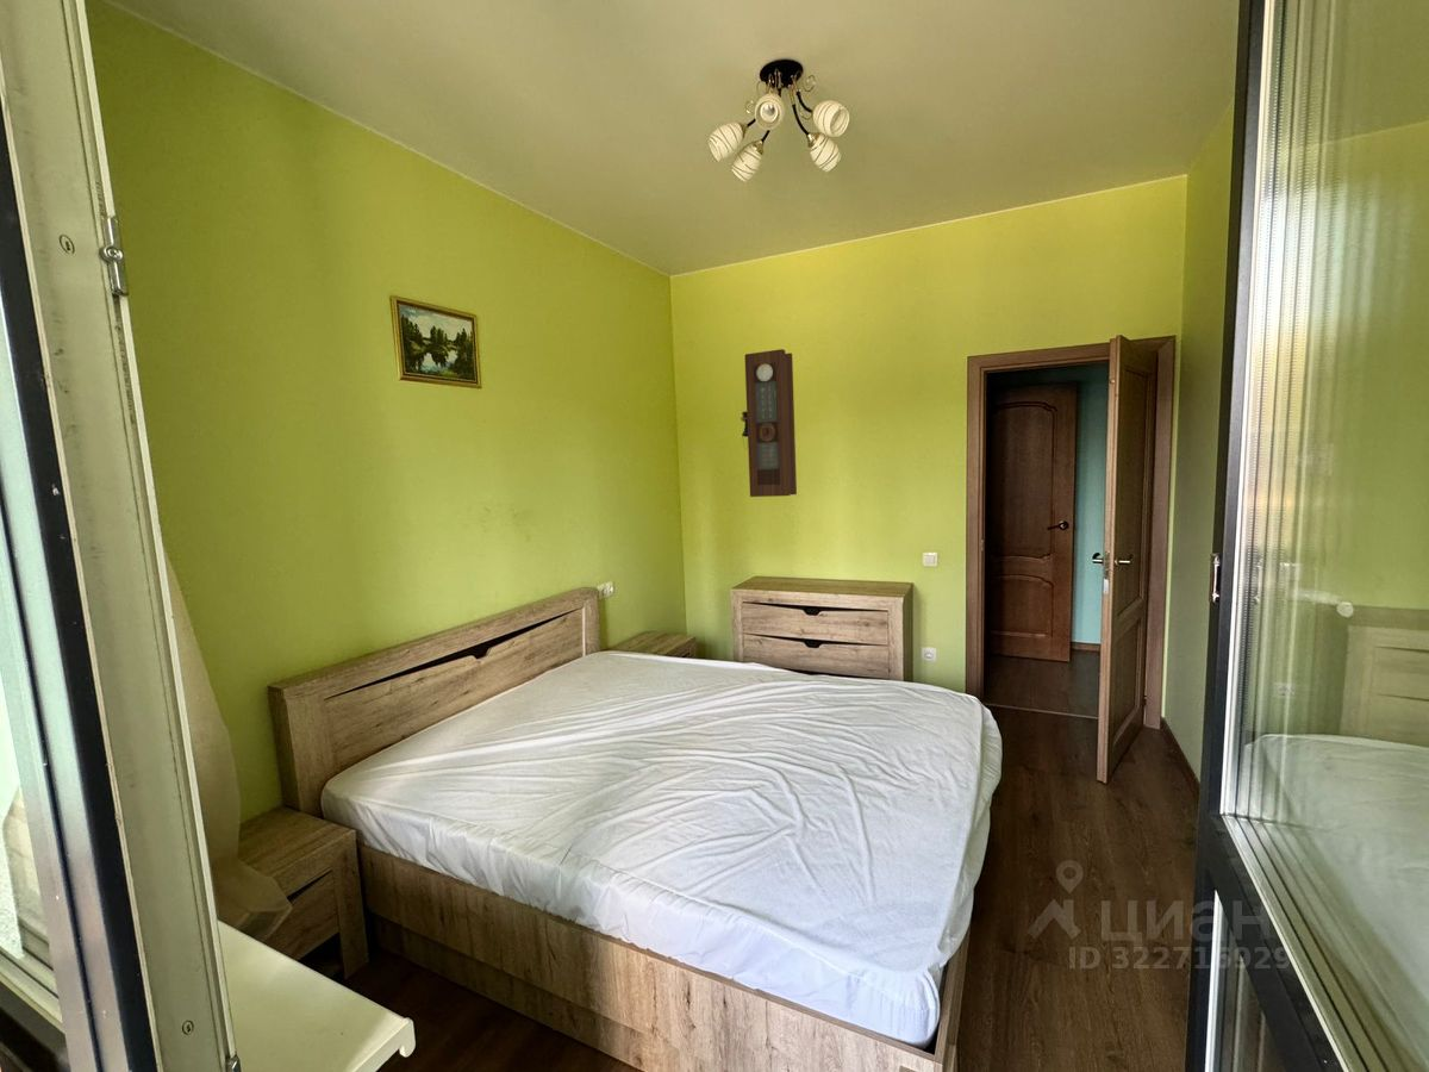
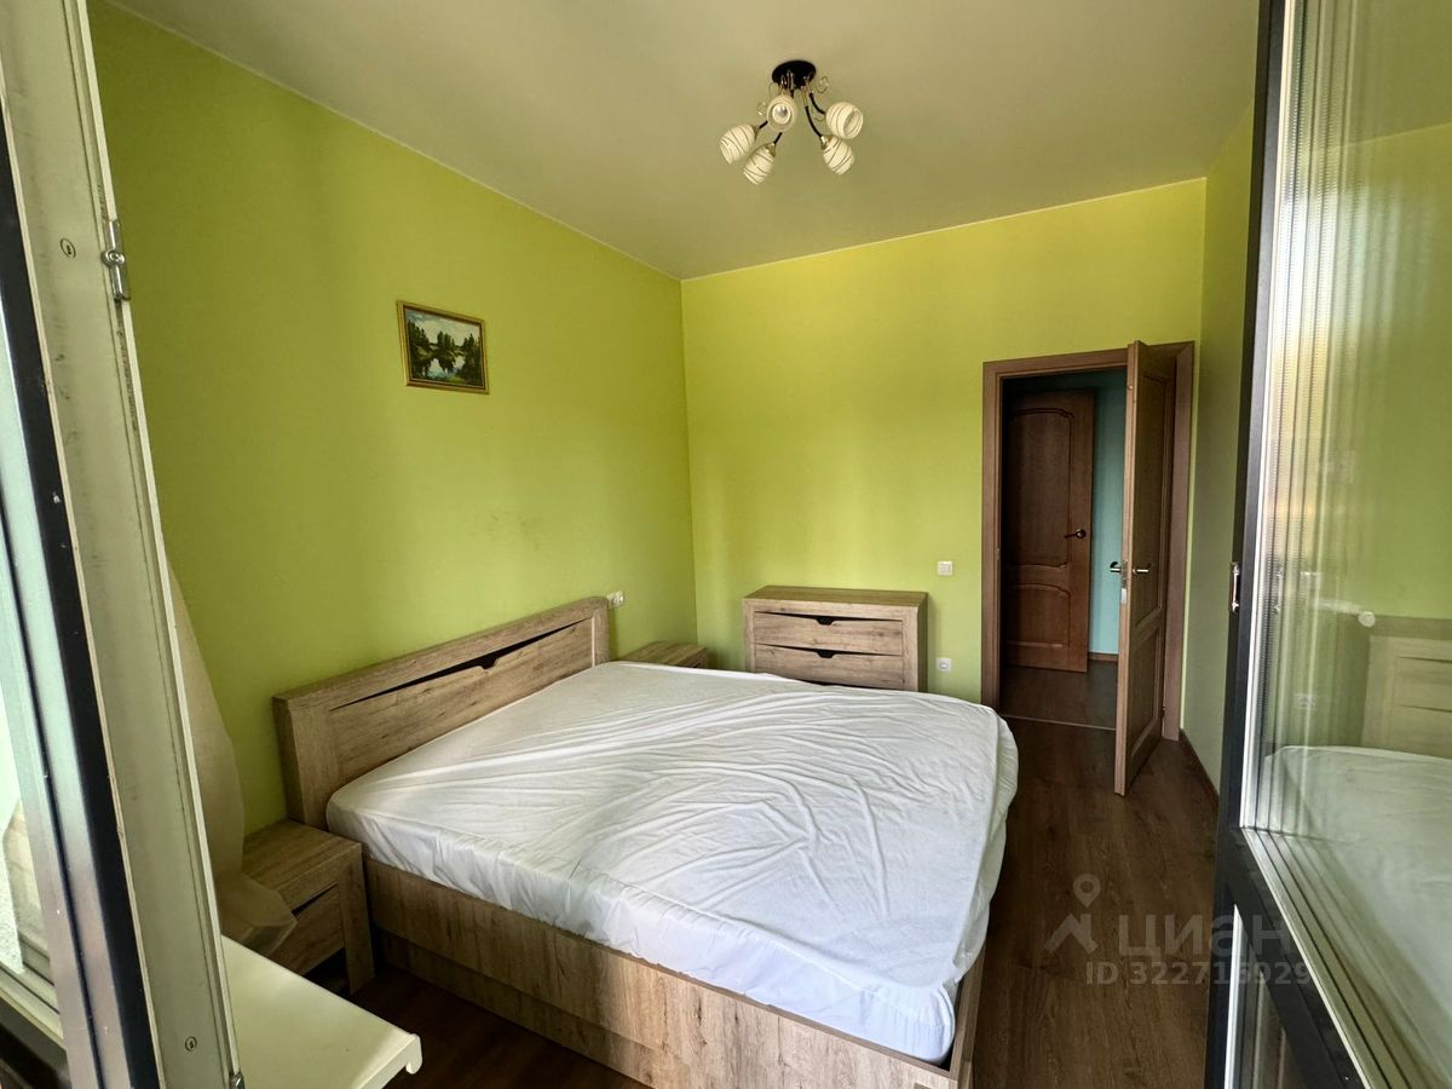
- pendulum clock (765, 425)
